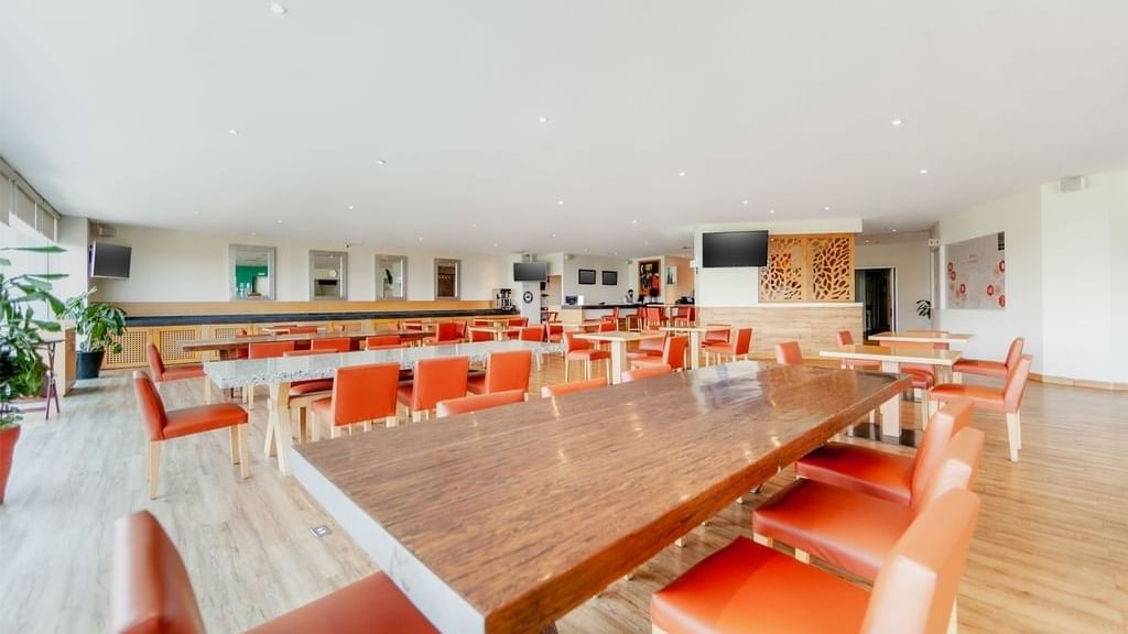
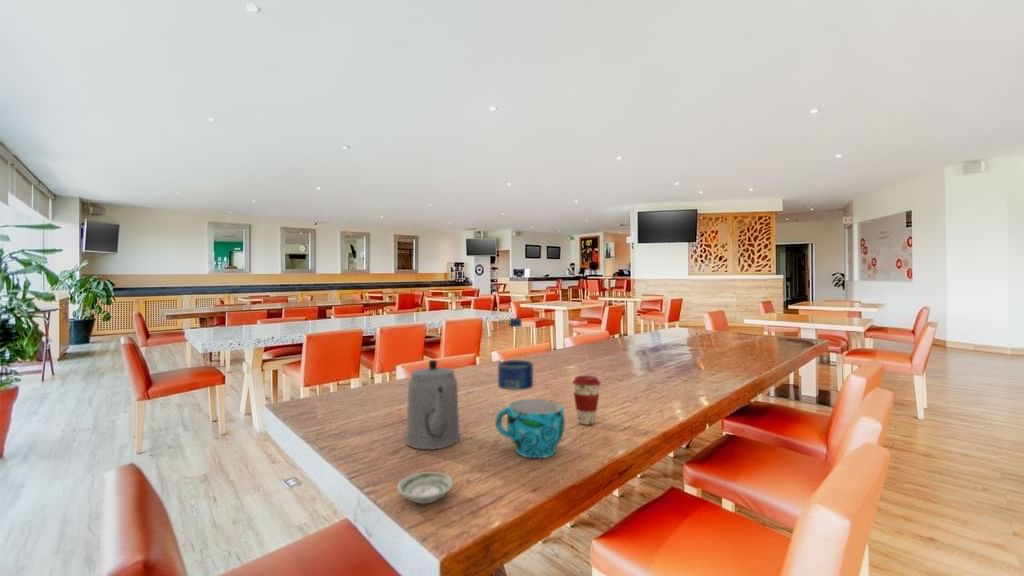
+ cup (532, 428)
+ saucer (425, 489)
+ teapot (433, 400)
+ water bottle (515, 370)
+ coffee cup (586, 399)
